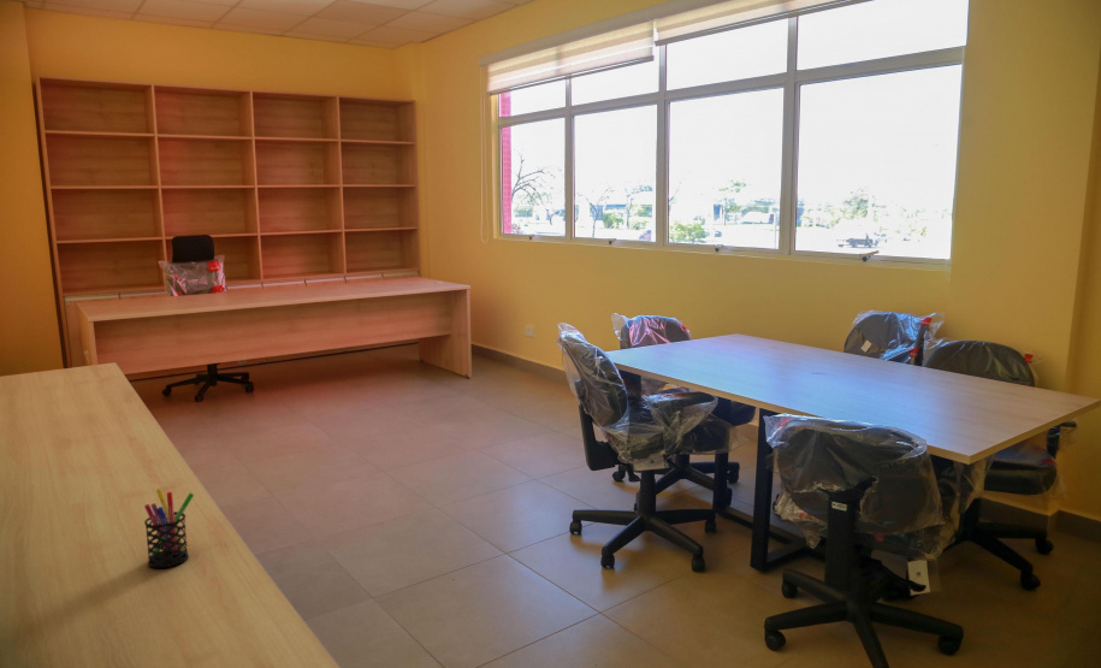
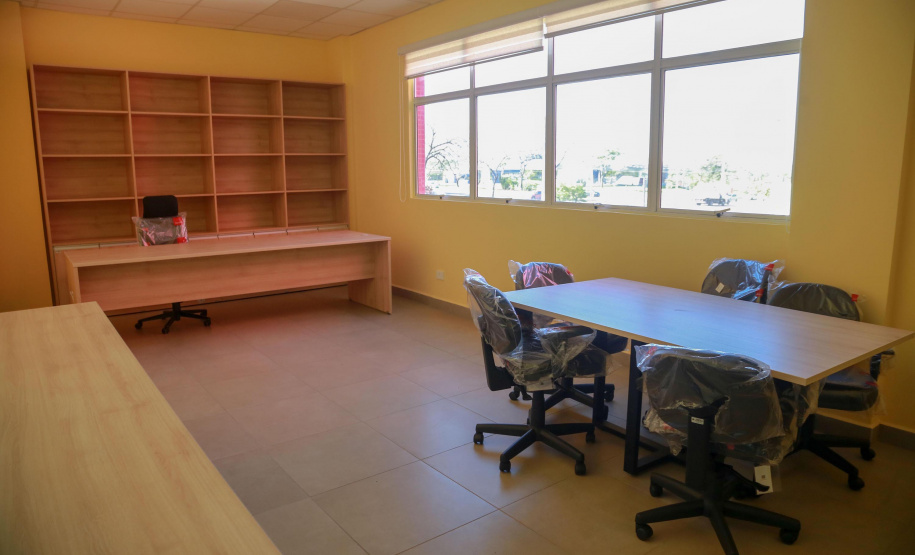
- pen holder (171, 522)
